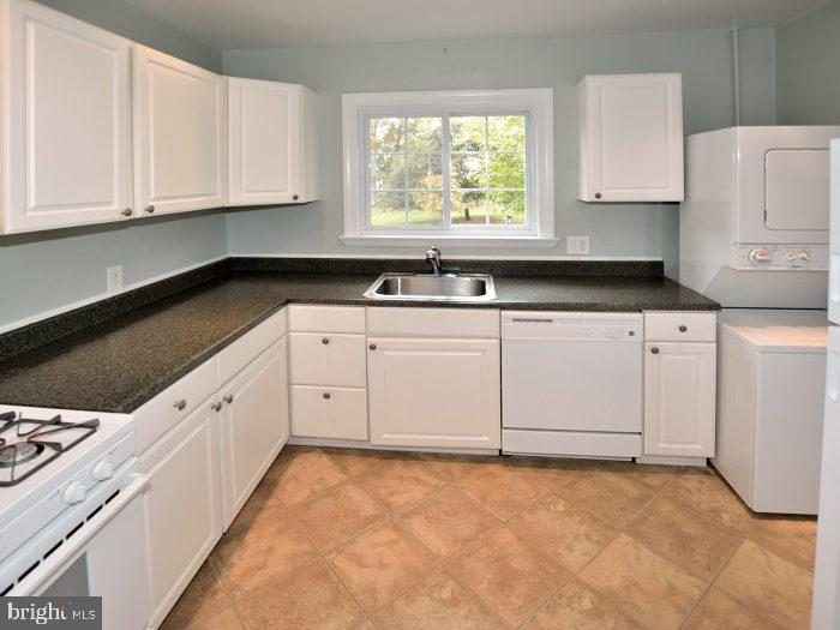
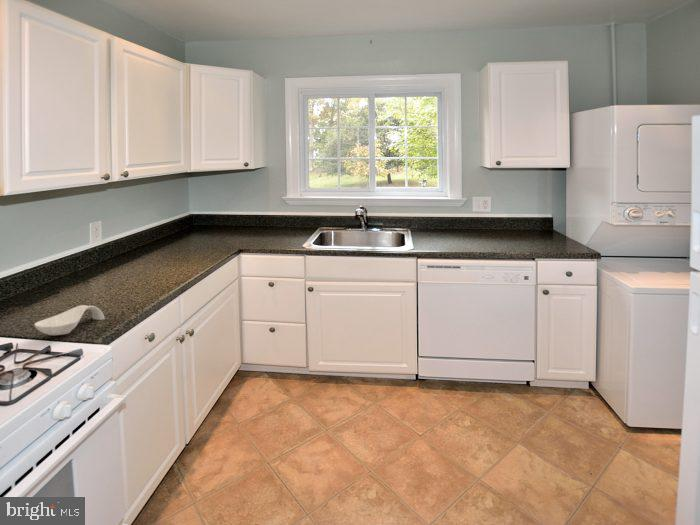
+ spoon rest (72, 318)
